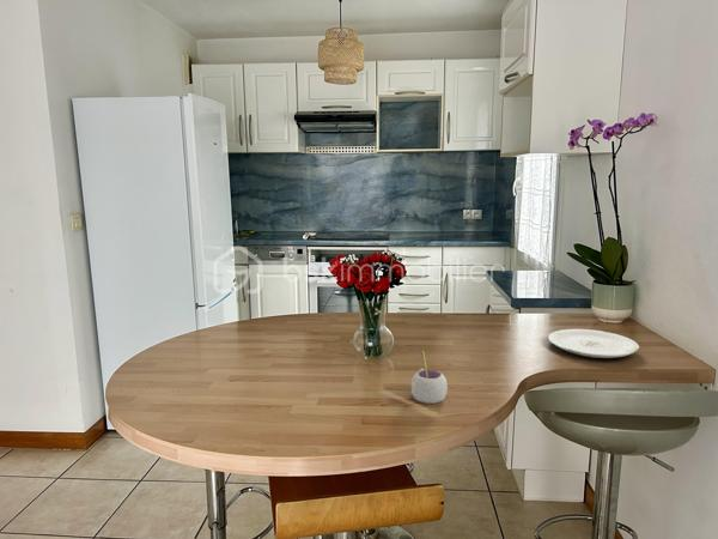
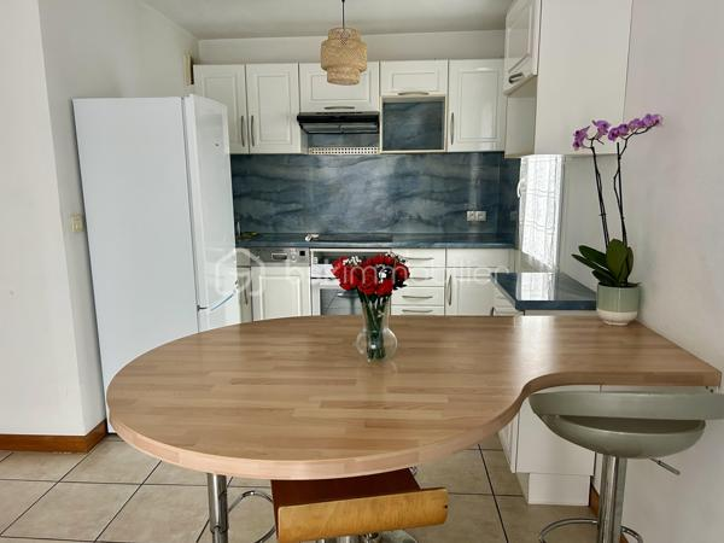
- mug (426, 375)
- plate (591, 344)
